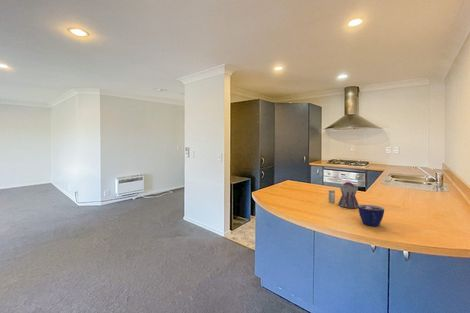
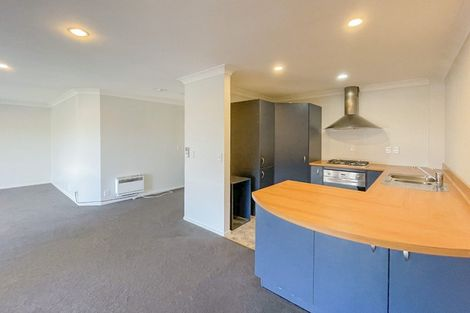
- cup (371, 216)
- teapot (345, 193)
